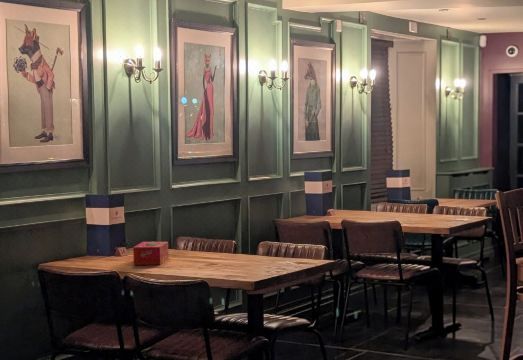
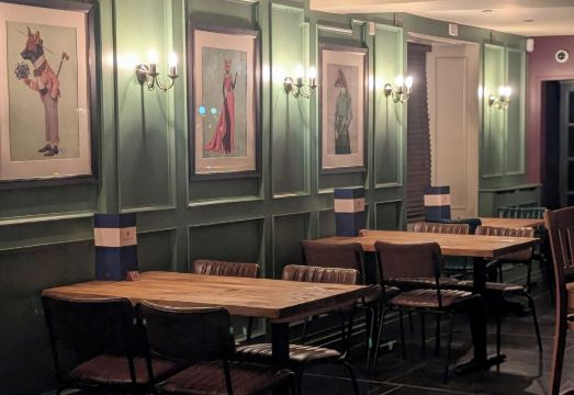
- tissue box (151, 252)
